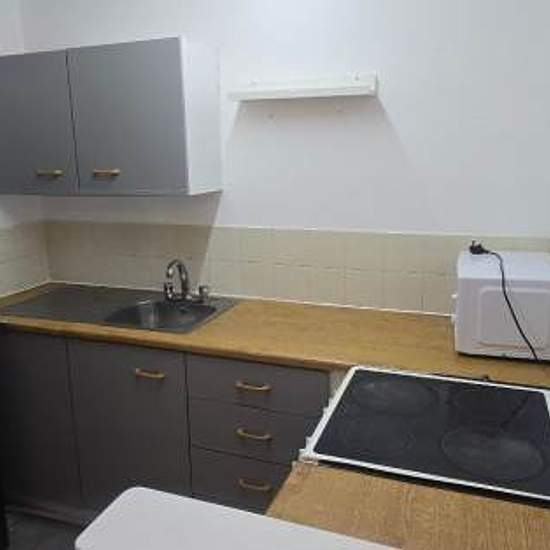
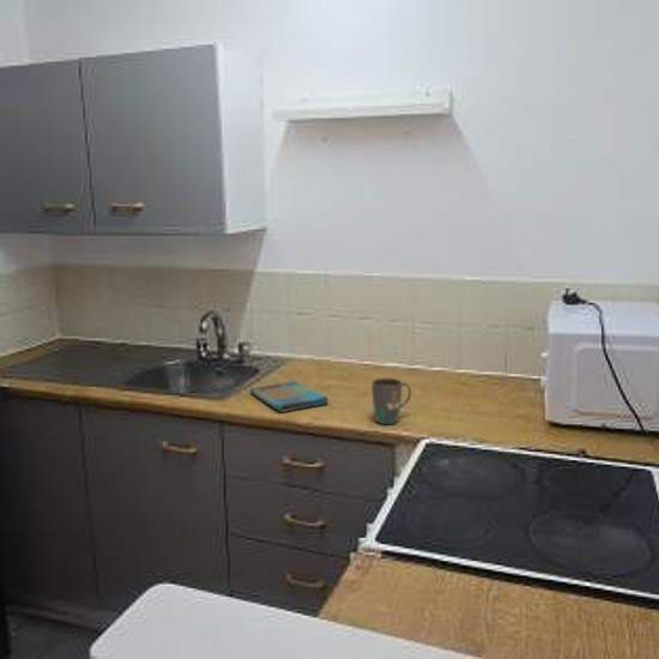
+ mug (392, 400)
+ dish towel (288, 394)
